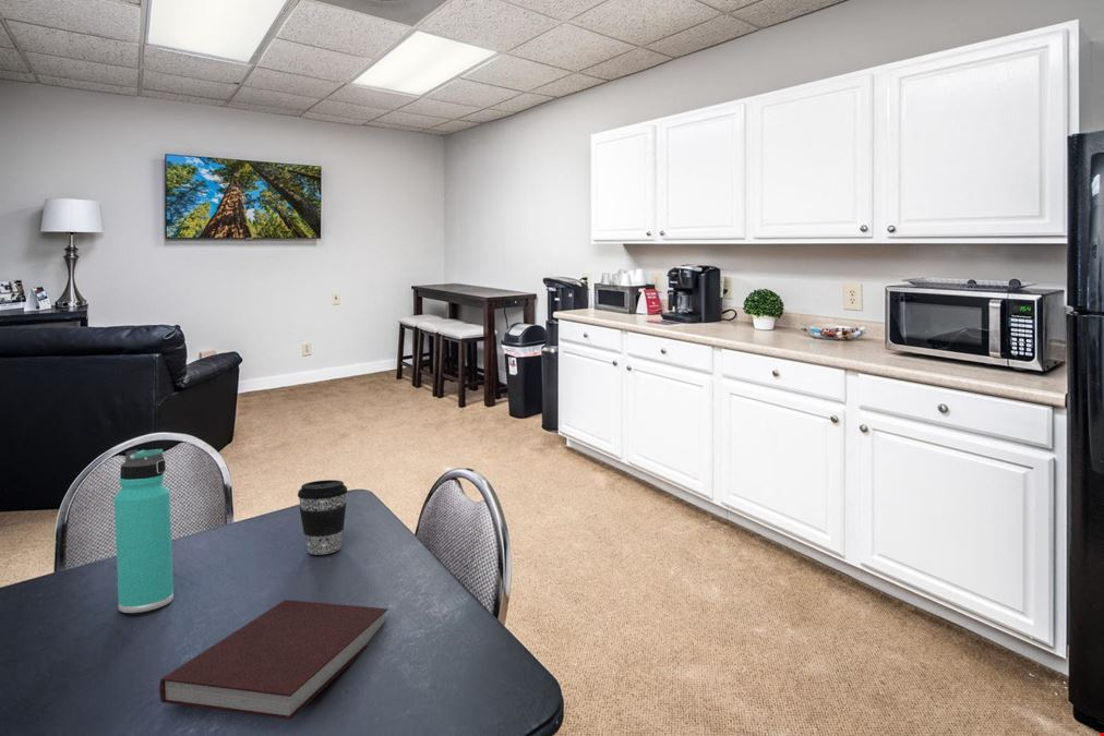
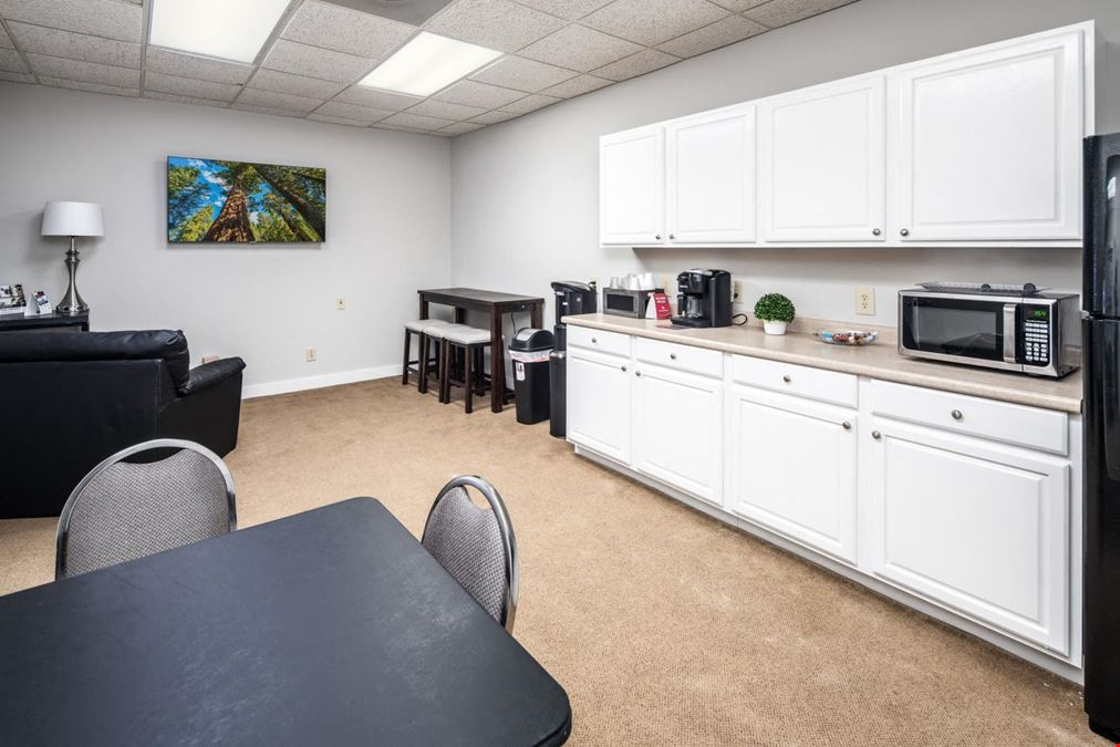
- coffee cup (323, 517)
- notebook (287, 650)
- thermos bottle (143, 527)
